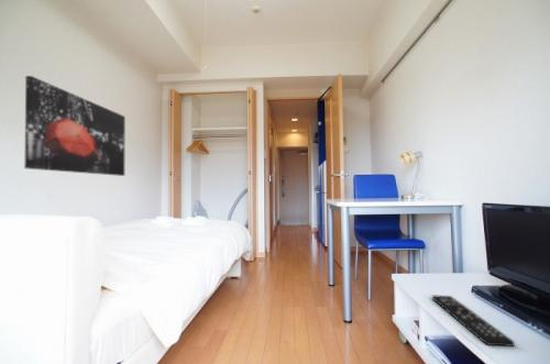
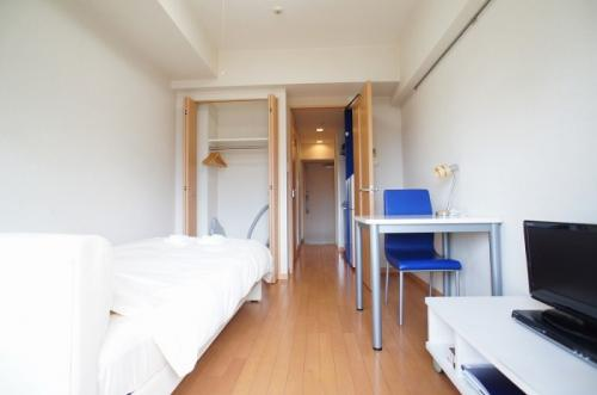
- remote control (465, 315)
- wall art (86, 136)
